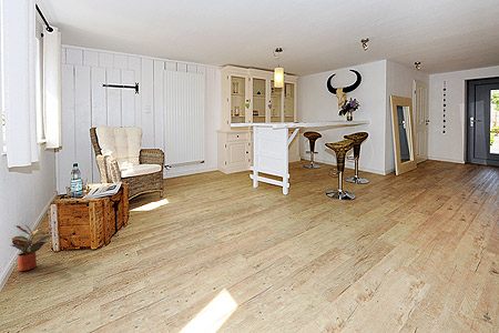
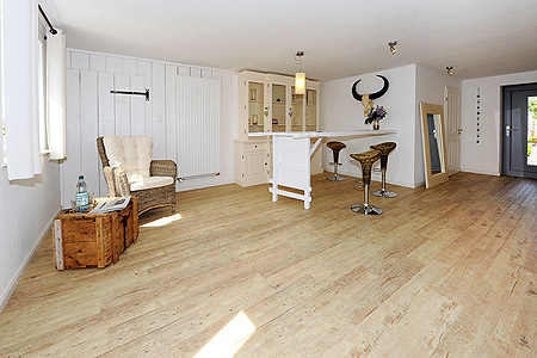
- potted plant (32, 244)
